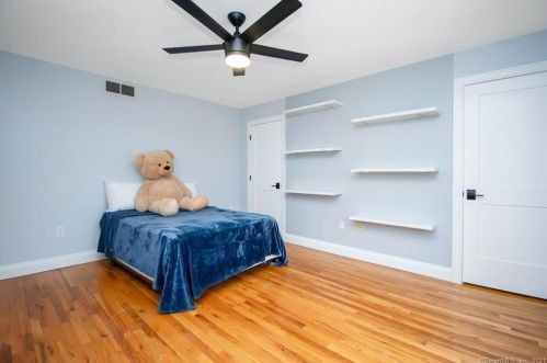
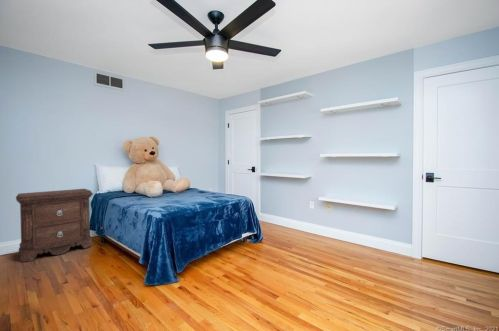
+ nightstand (57, 221)
